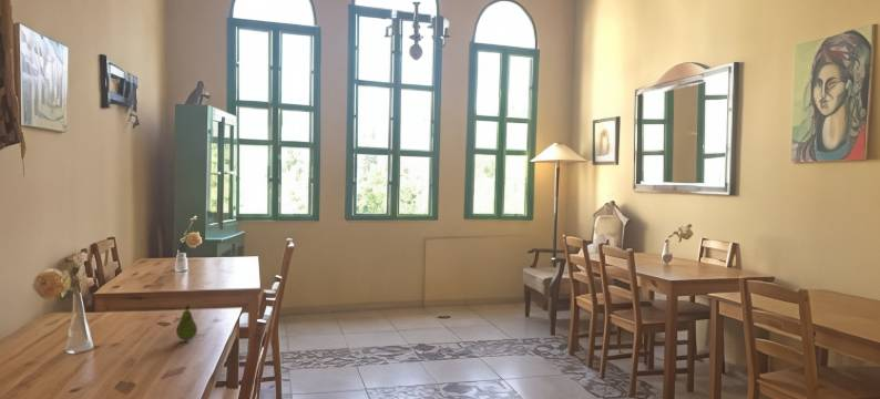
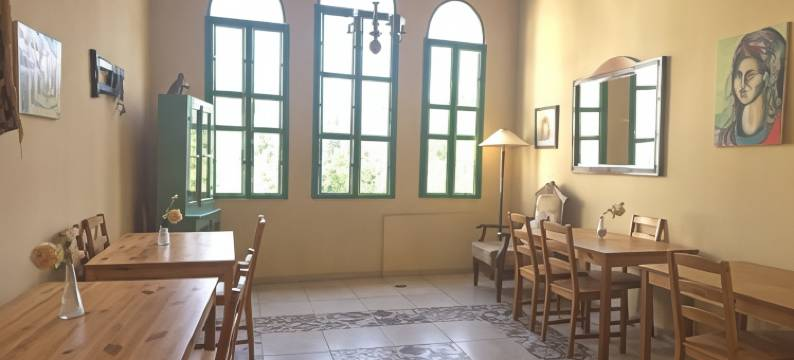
- fruit (186, 321)
